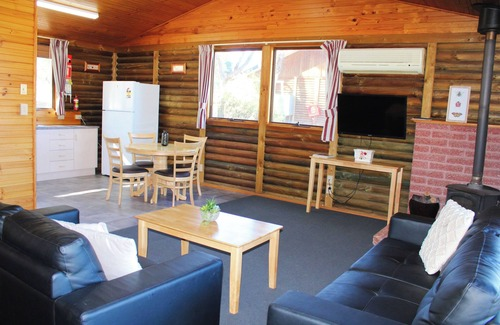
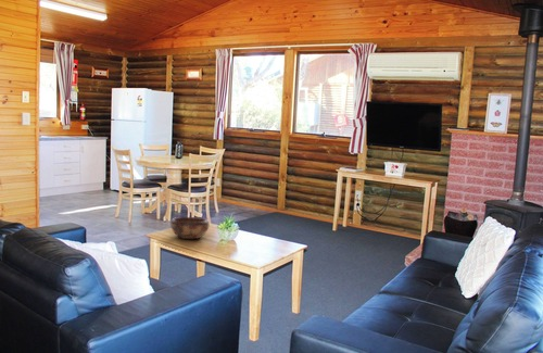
+ decorative bowl (189, 228)
